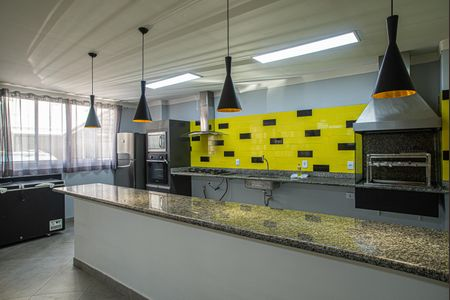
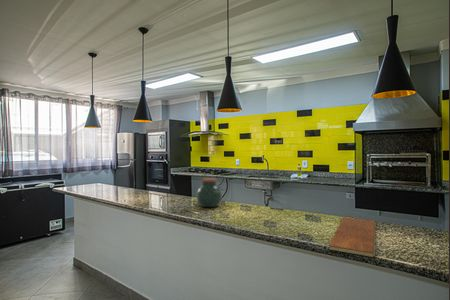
+ jar (209, 192)
+ chopping board (355, 232)
